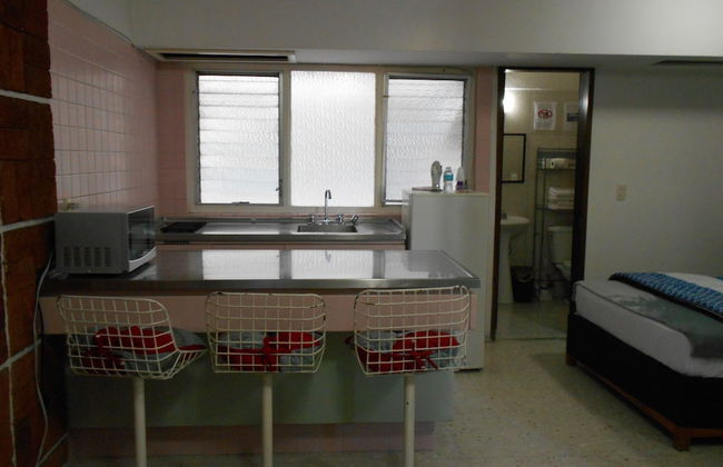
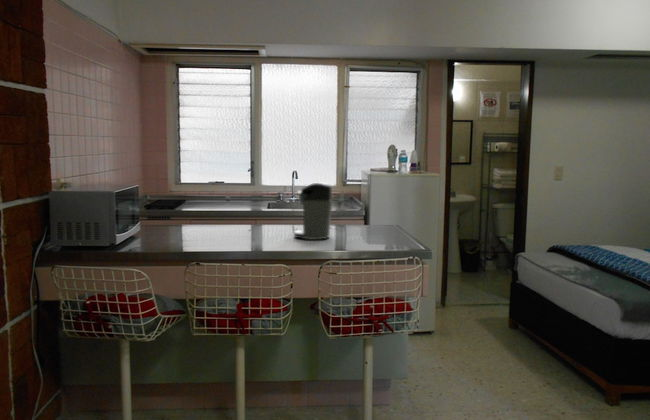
+ coffee maker (317, 208)
